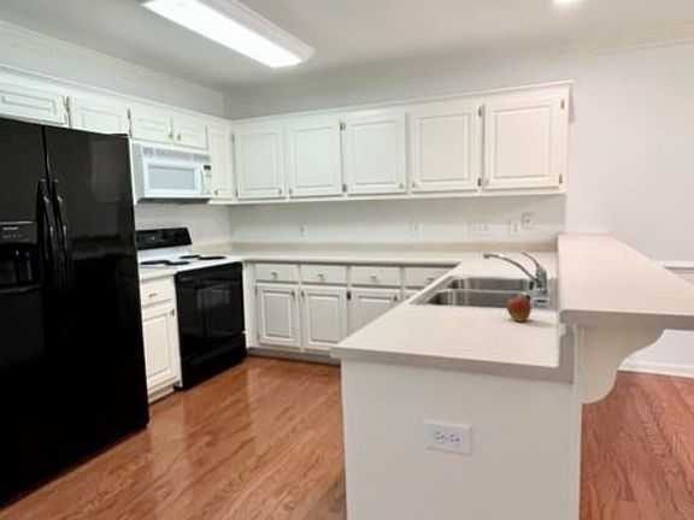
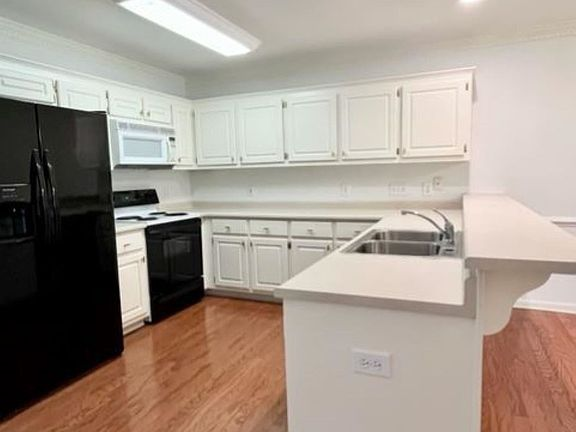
- apple (518, 306)
